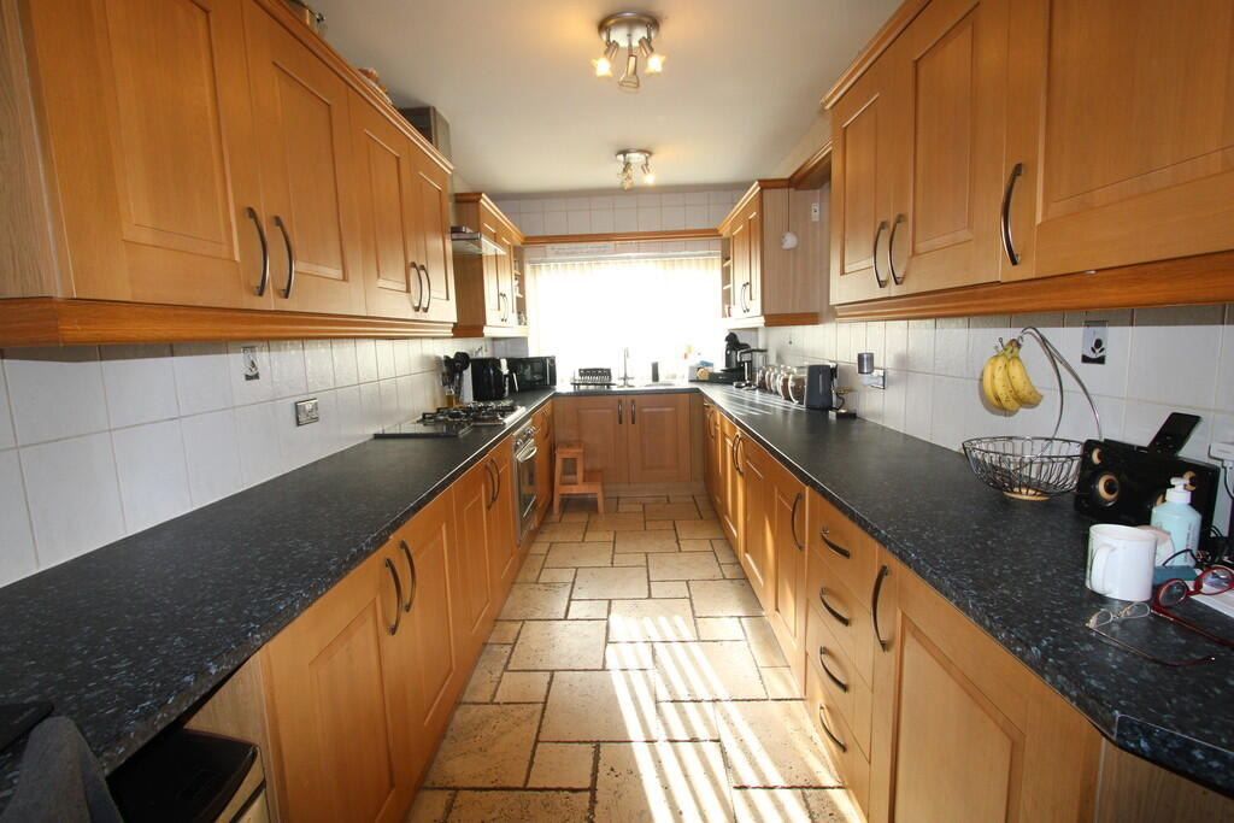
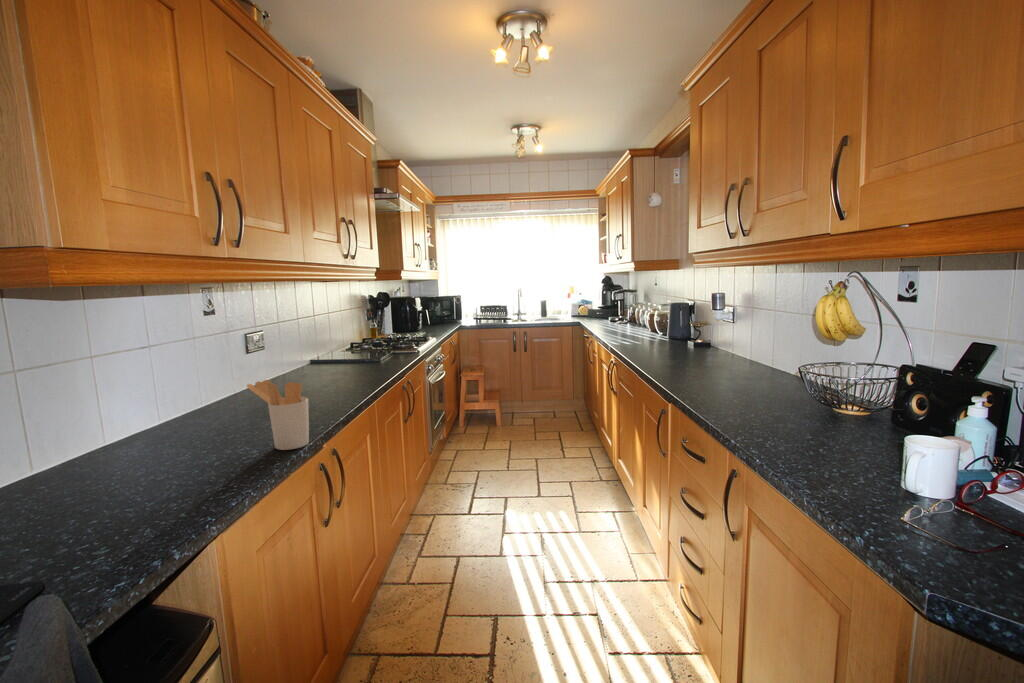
+ utensil holder (280, 412)
